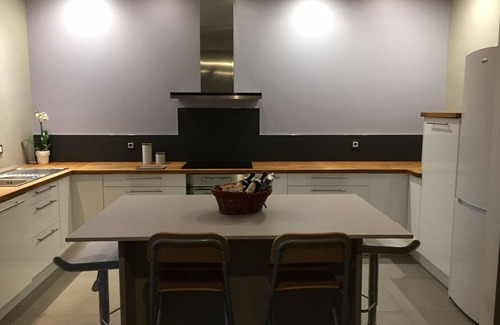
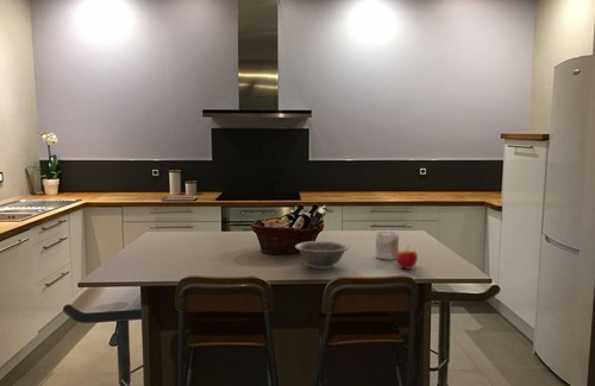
+ decorative bowl (321, 255)
+ apple (406, 255)
+ mug (387, 243)
